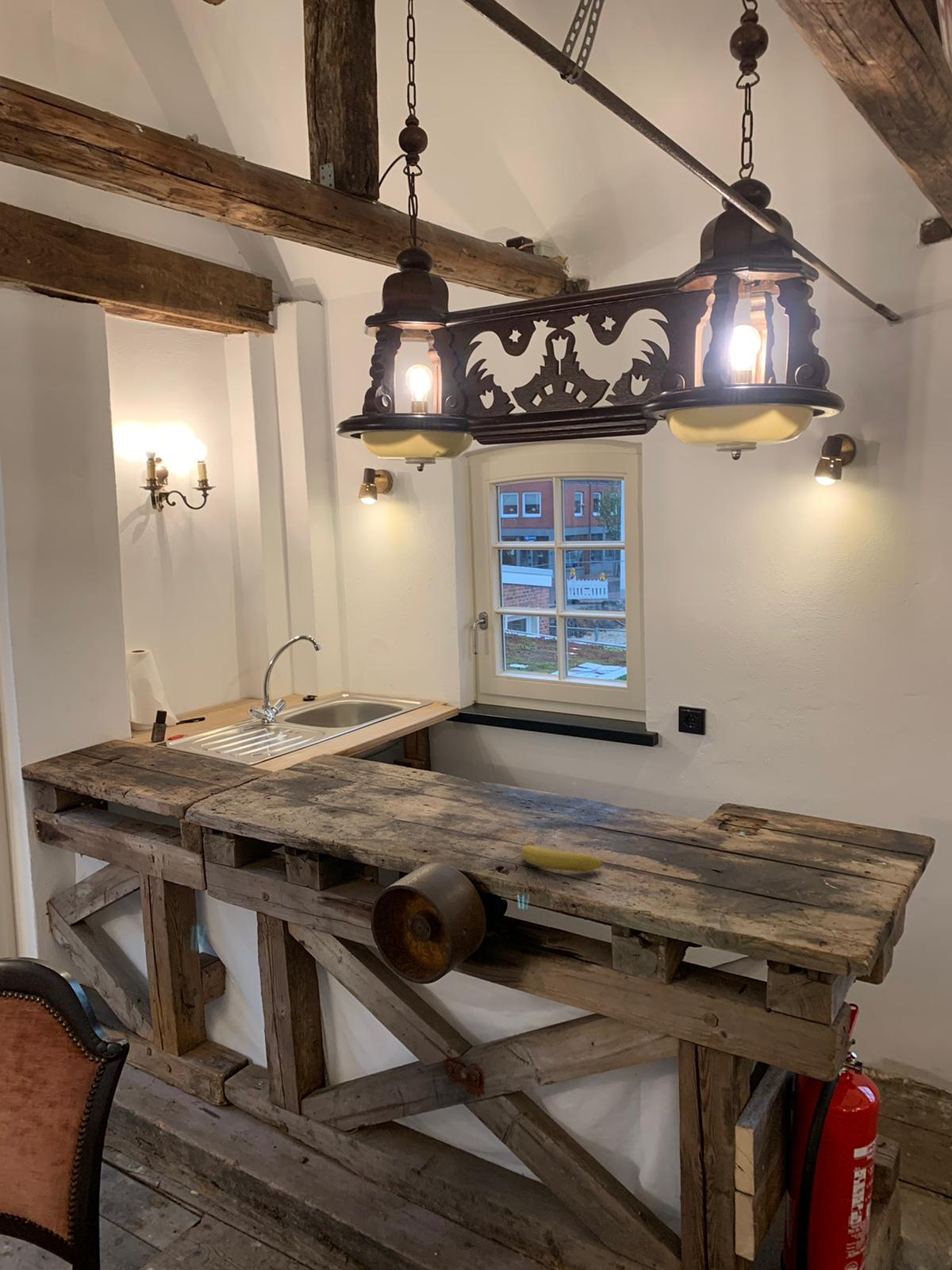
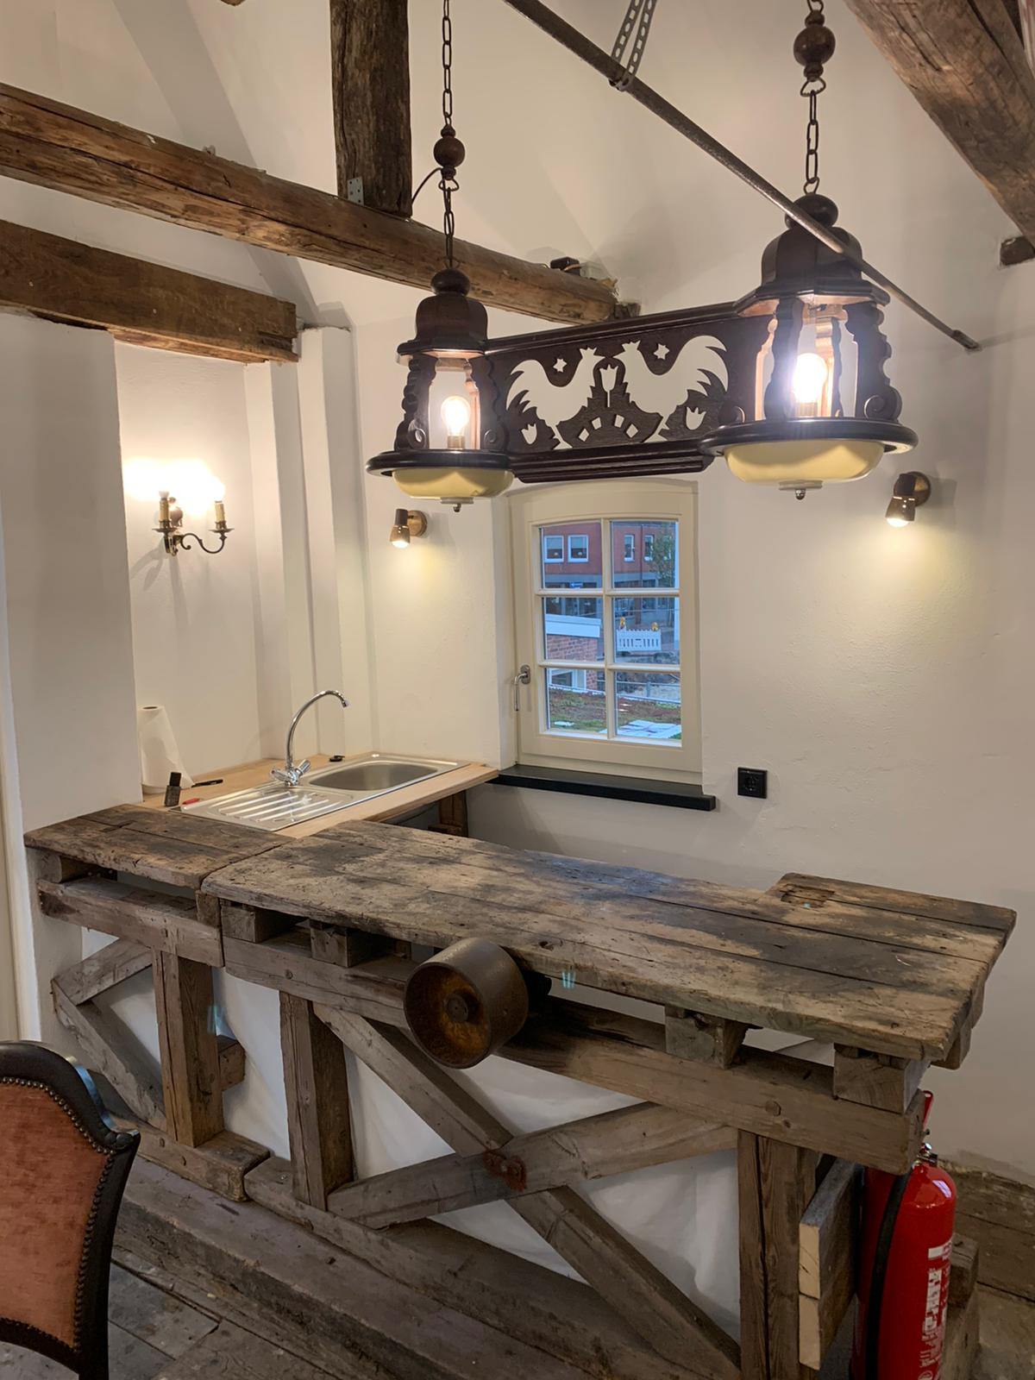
- fruit (554, 854)
